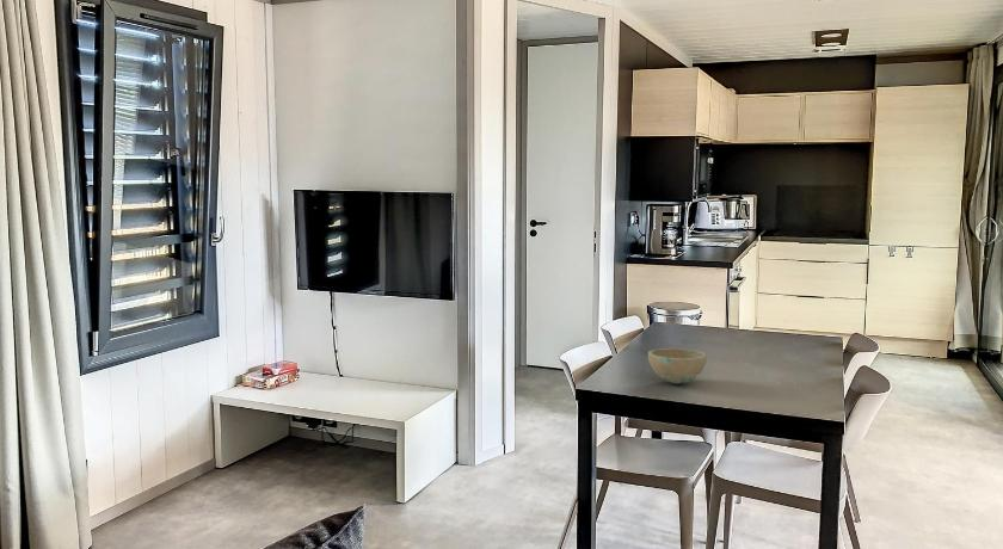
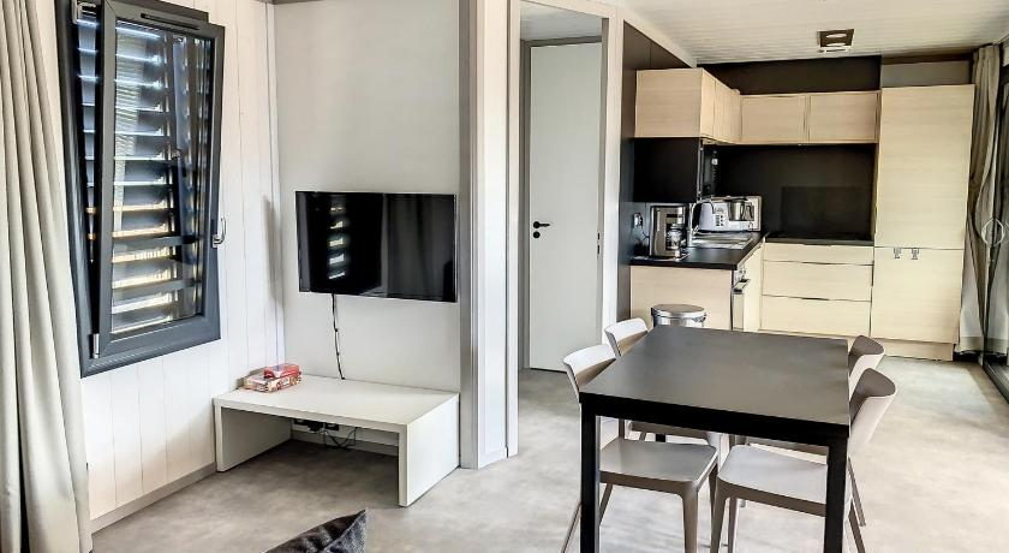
- bowl (676, 368)
